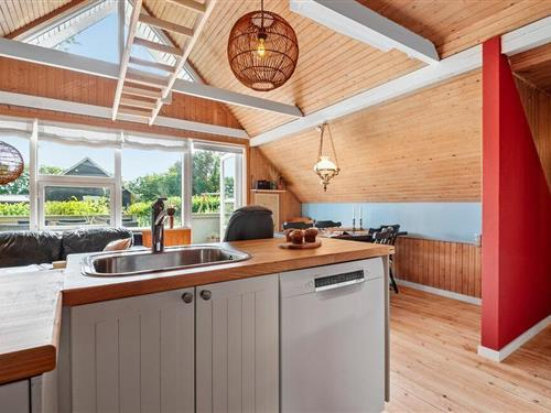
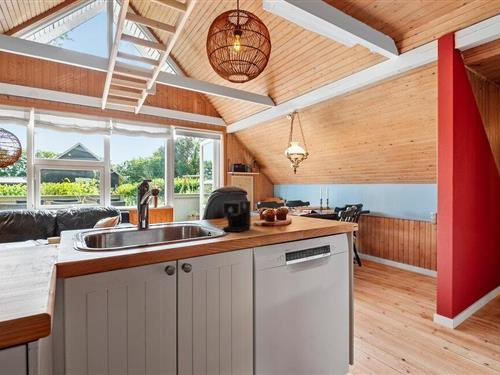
+ coffee maker (250, 215)
